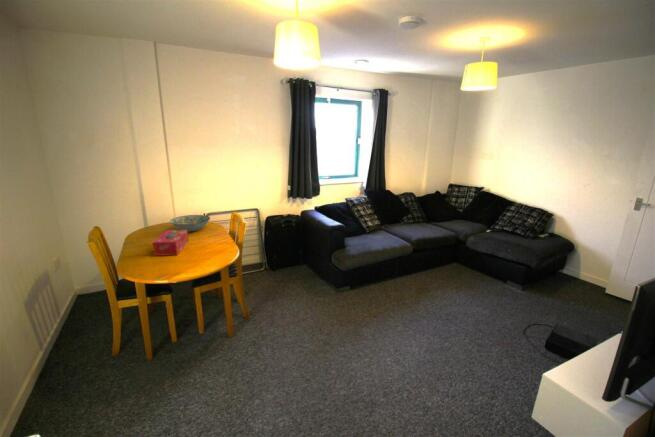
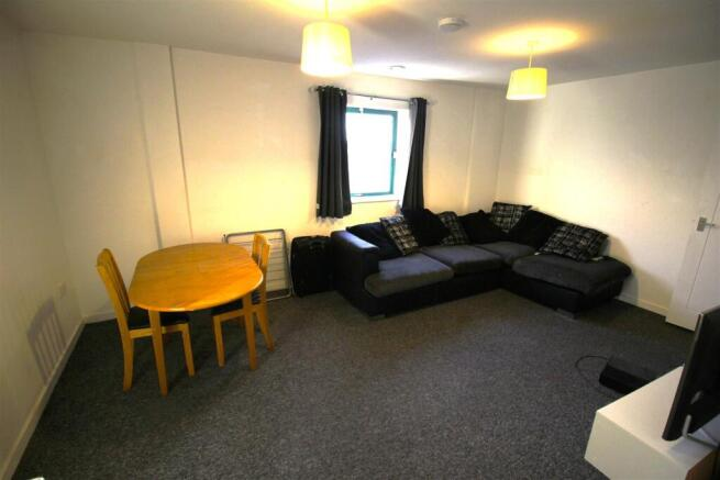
- decorative bowl (190, 224)
- tissue box (171, 242)
